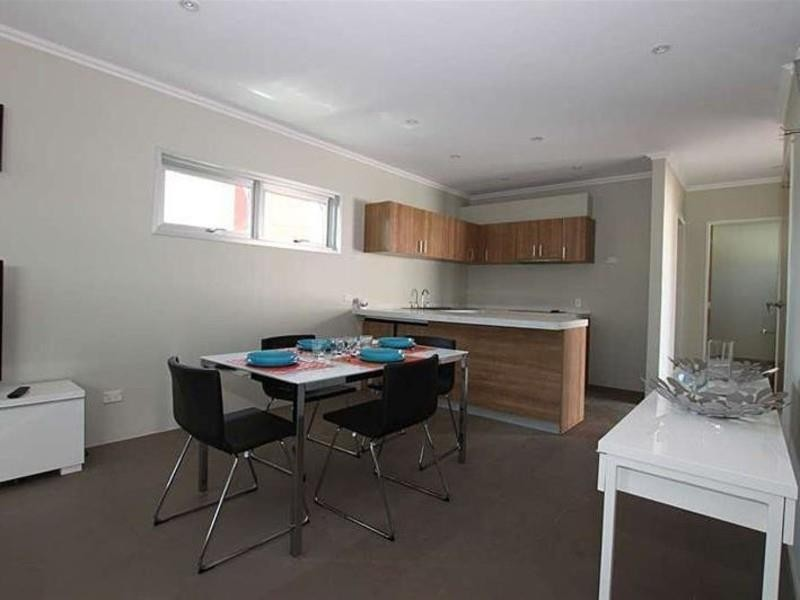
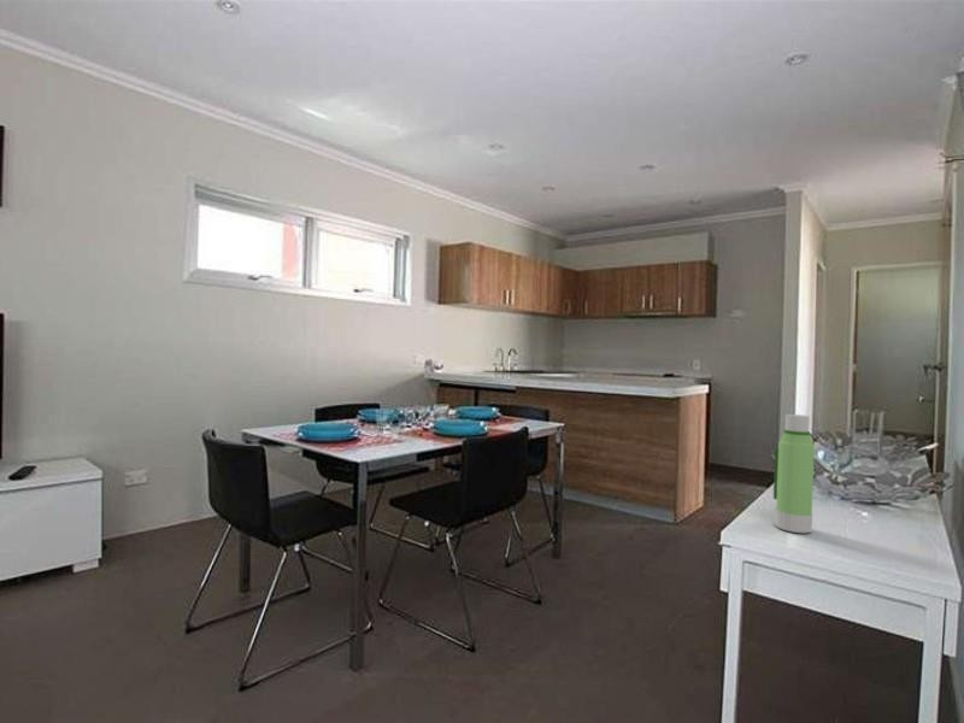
+ water bottle (794, 471)
